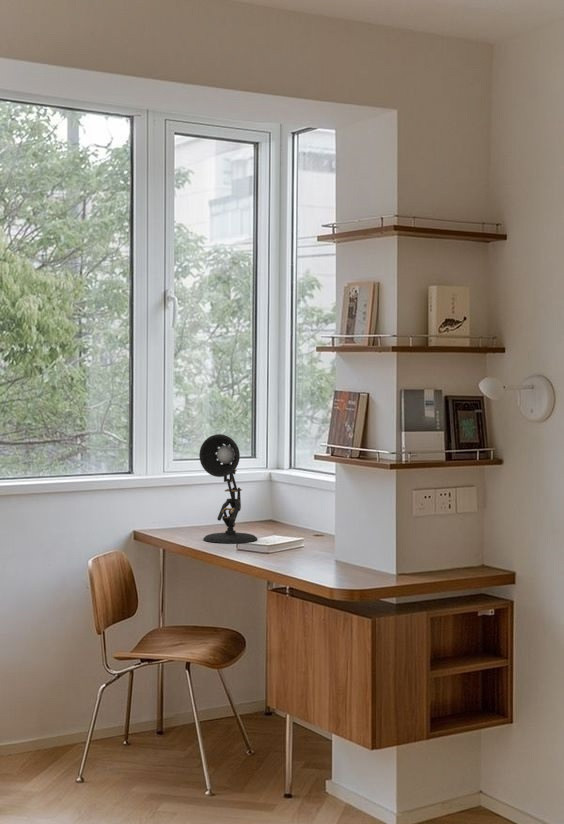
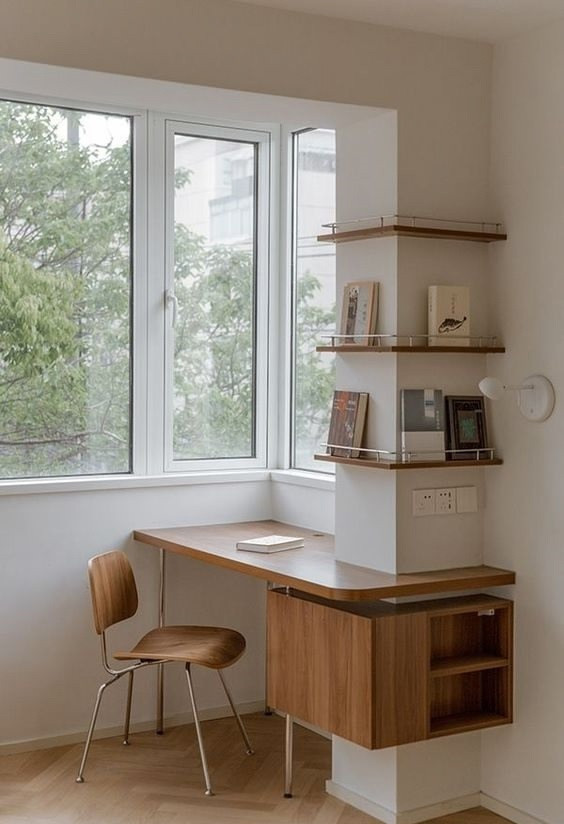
- desk lamp (229, 486)
